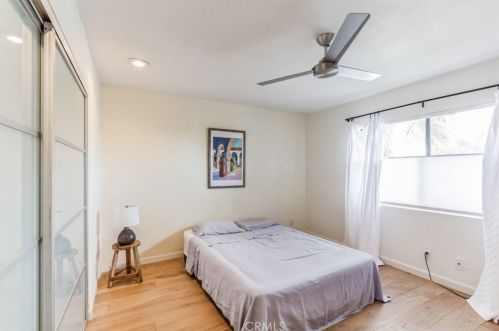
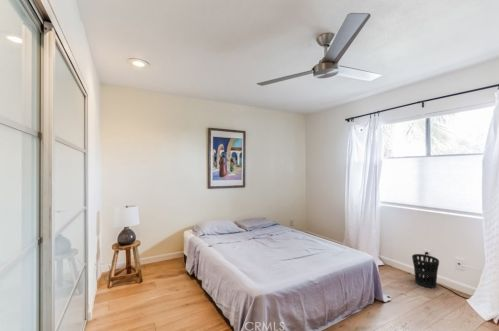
+ wastebasket (425, 270)
